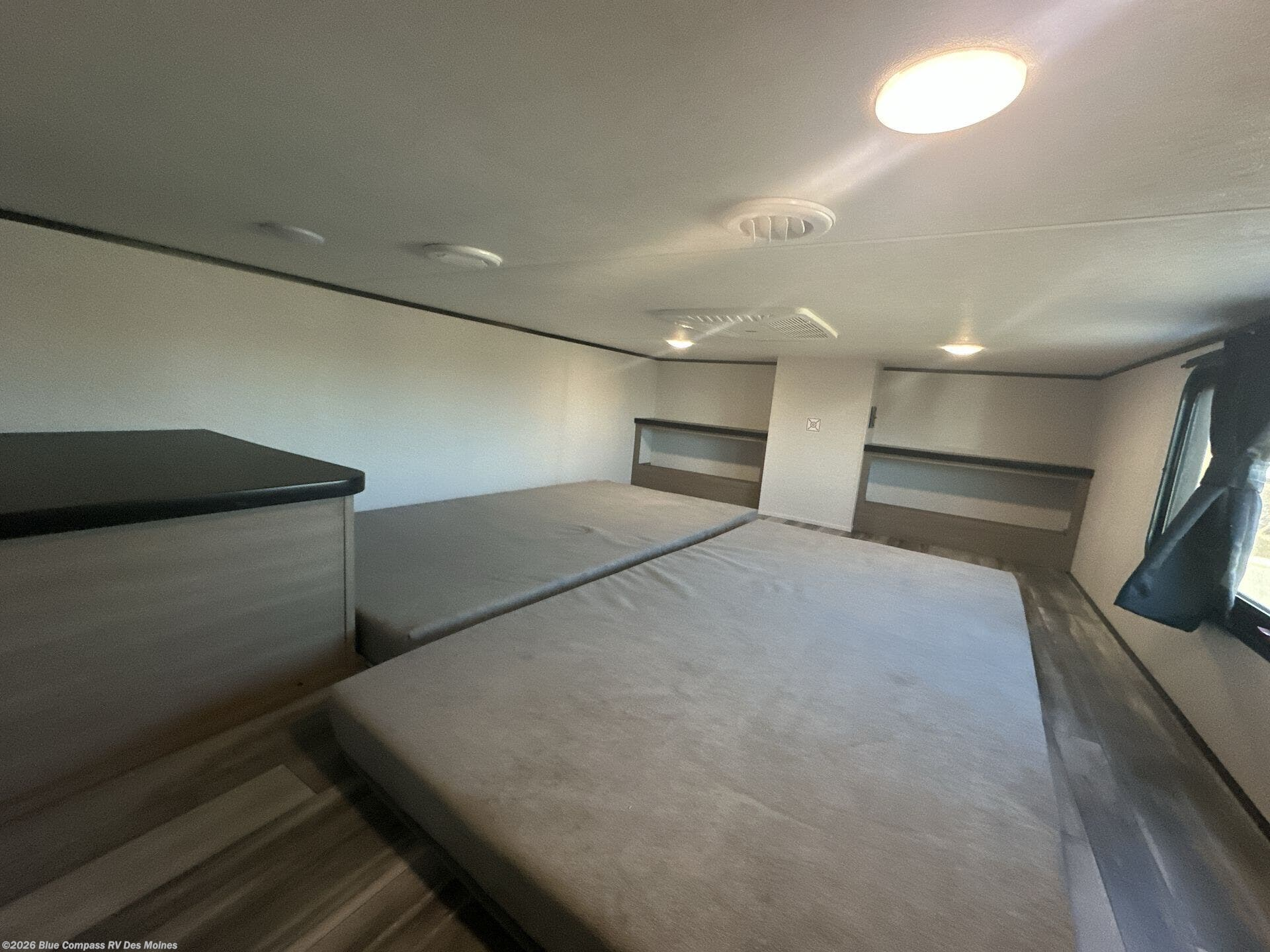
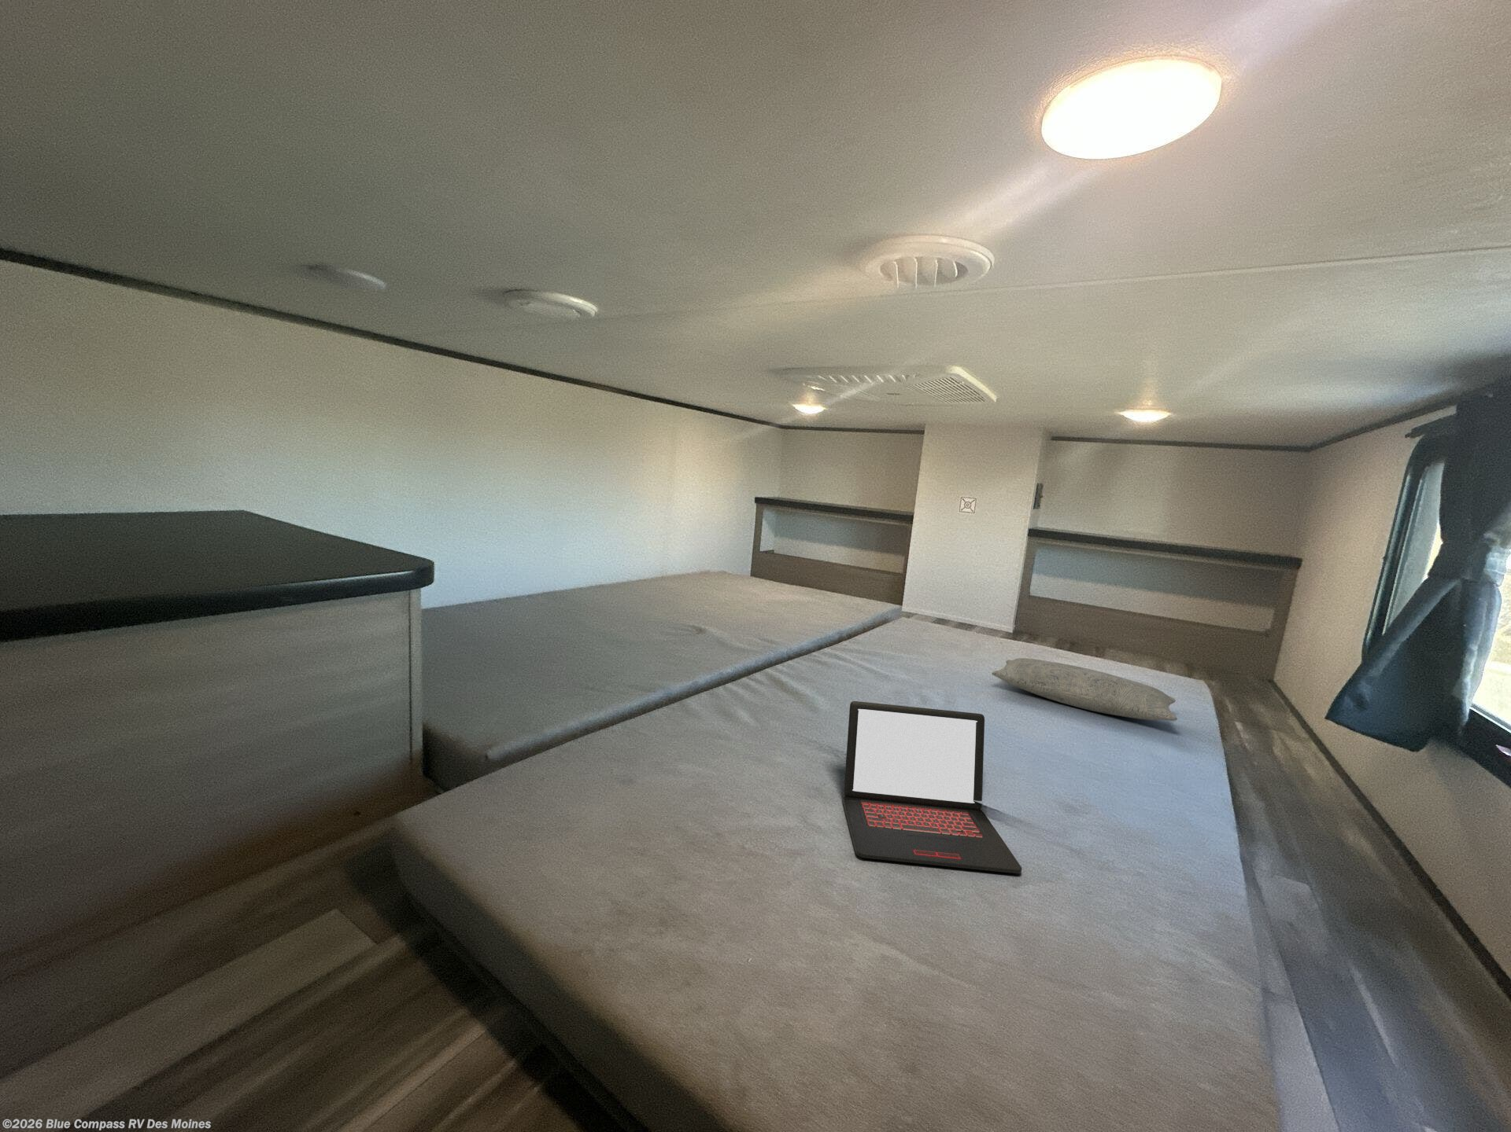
+ laptop (927, 779)
+ pillow (1080, 686)
